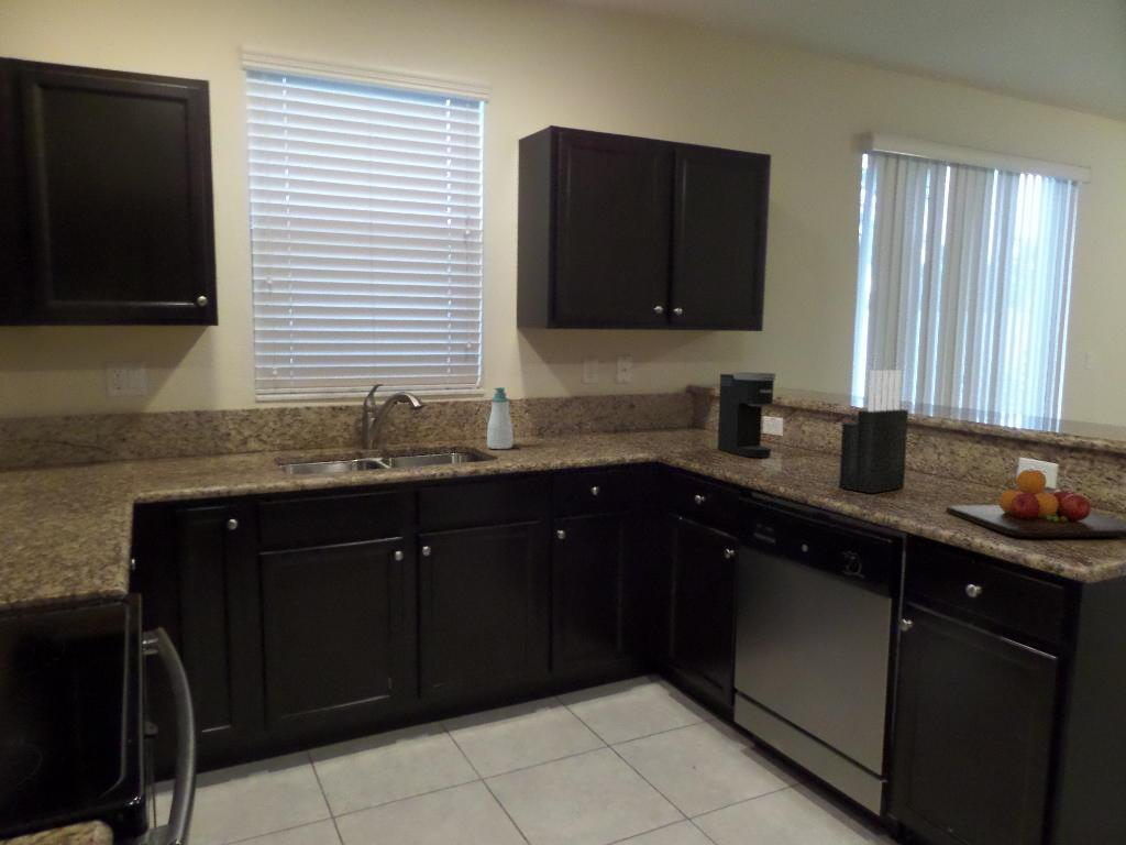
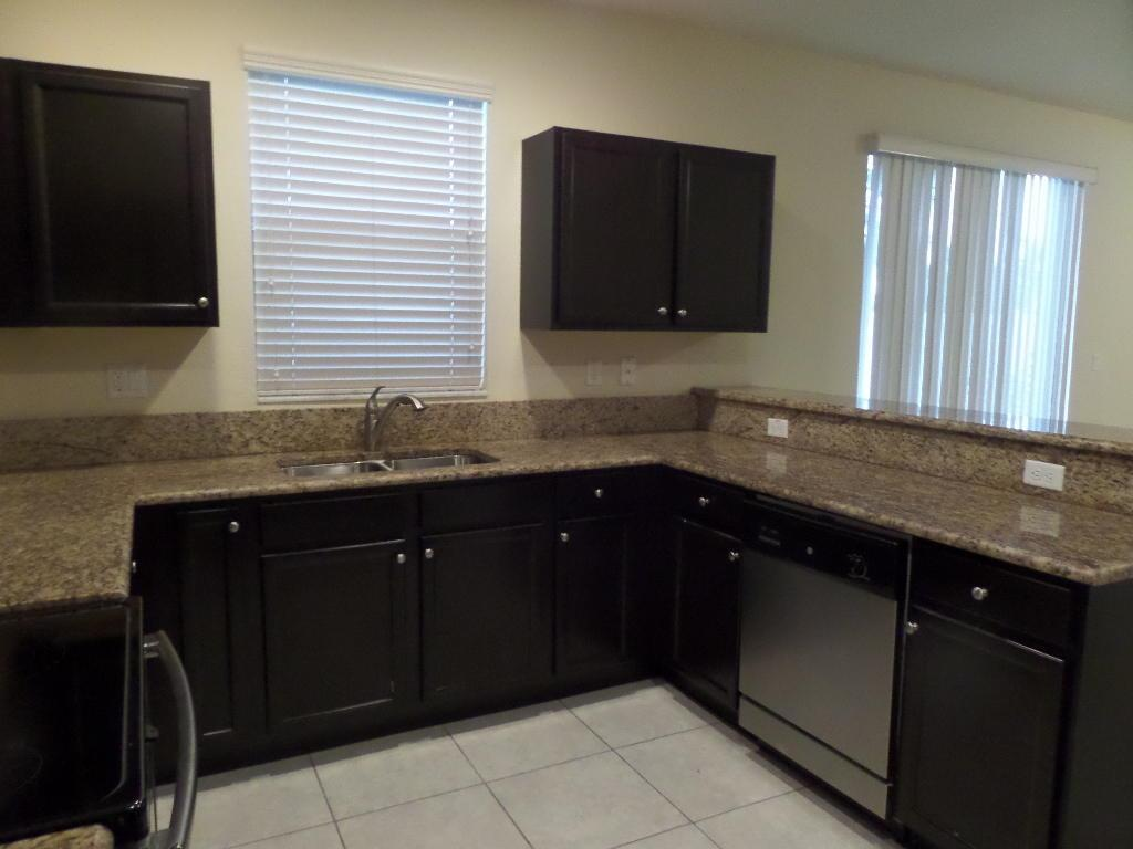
- knife block (871, 428)
- chopping board (1044, 497)
- soap bottle (499, 417)
- coffee maker (744, 413)
